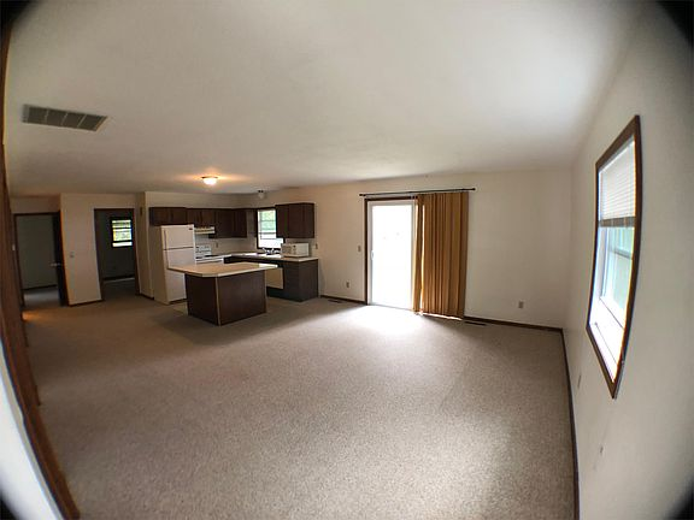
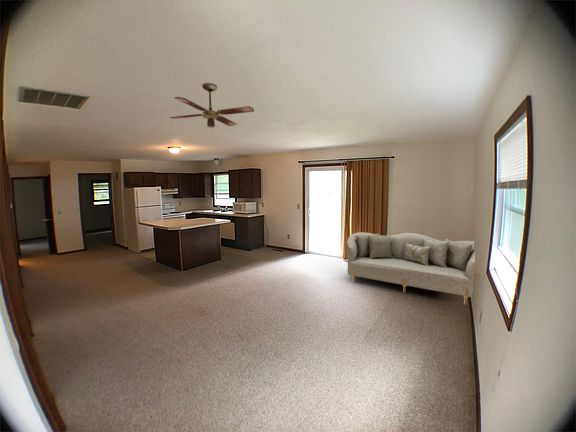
+ ceiling fan (210, 106)
+ sofa (407, 260)
